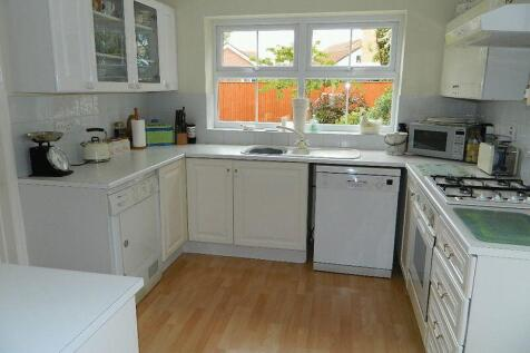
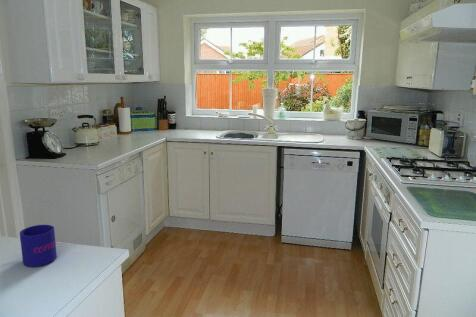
+ mug (34, 243)
